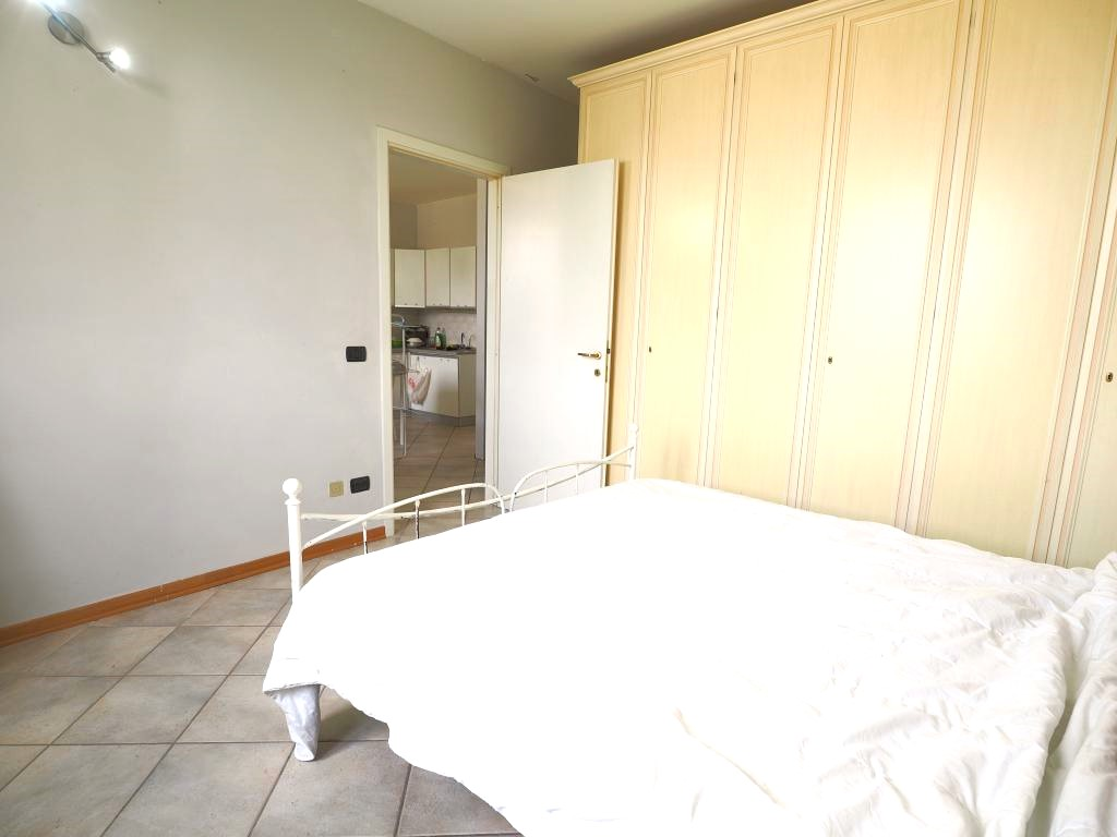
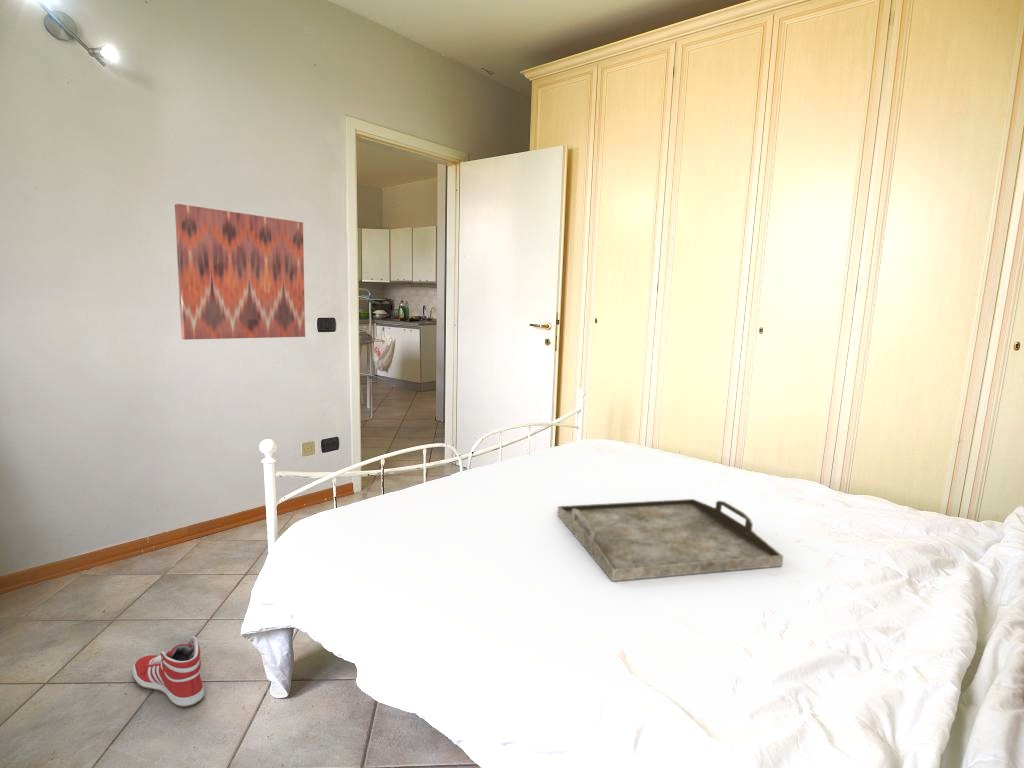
+ serving tray (660, 524)
+ sneaker (167, 660)
+ wall art (246, 277)
